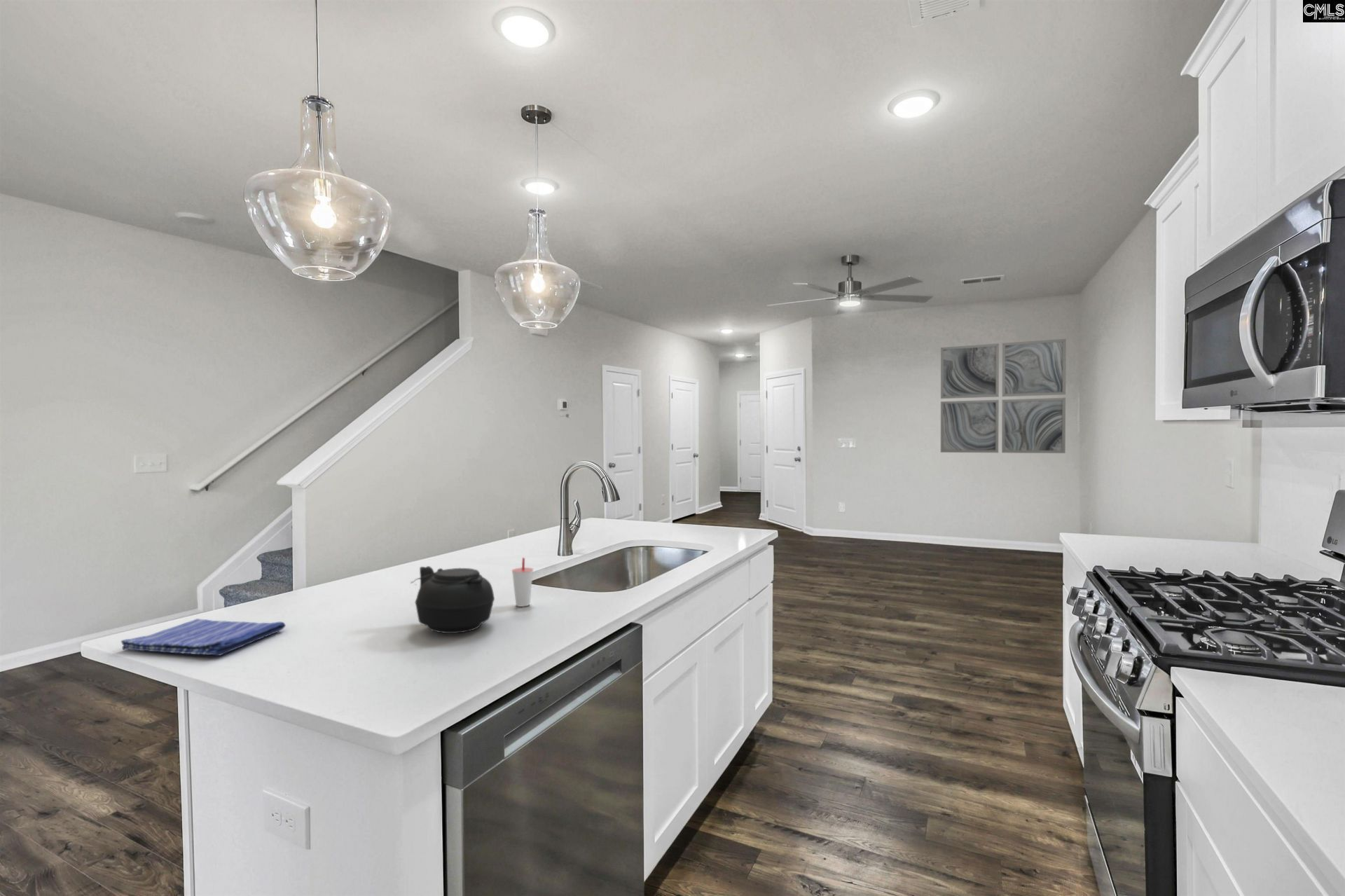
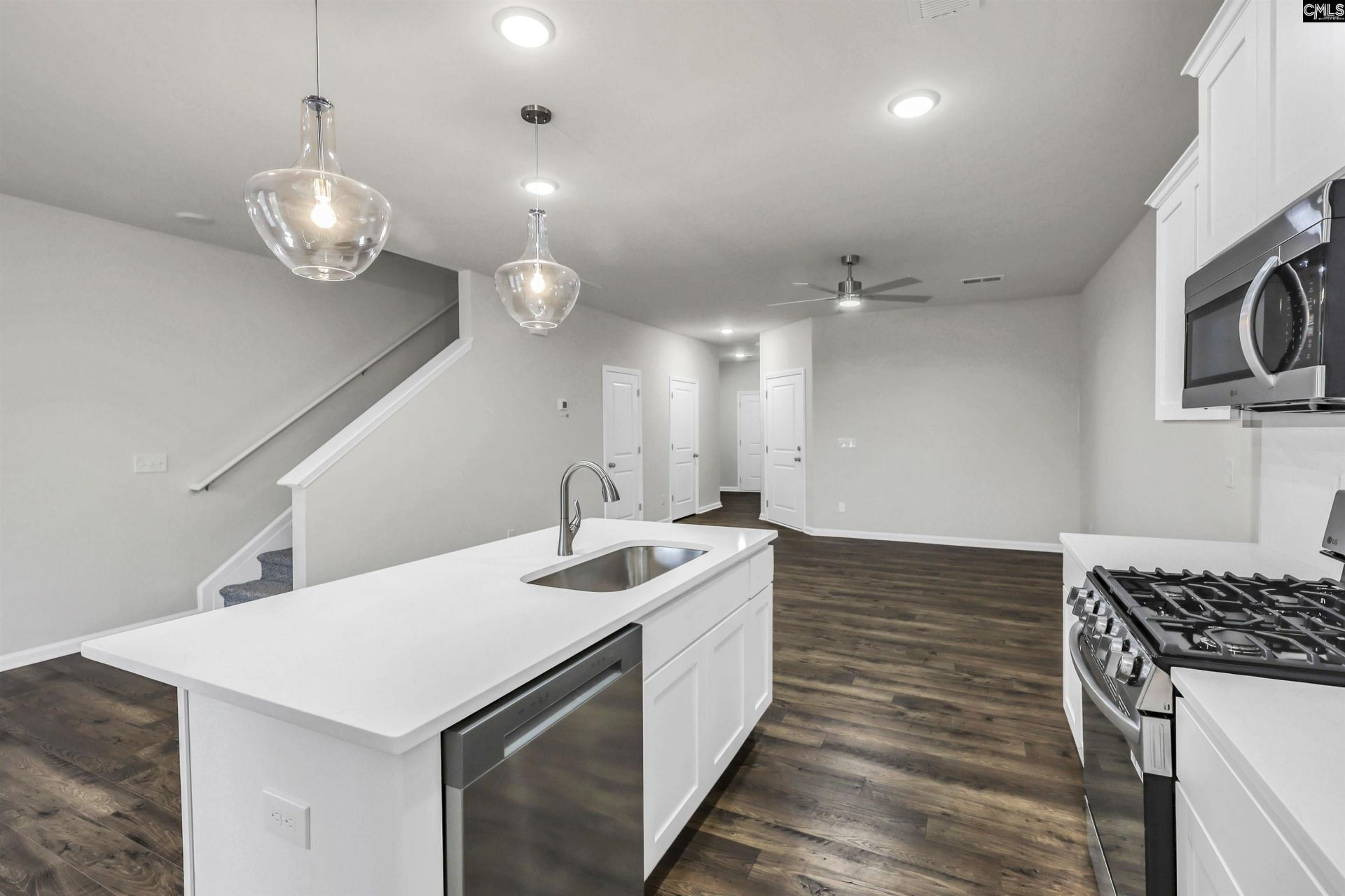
- cup (523, 581)
- wall art (998, 397)
- dish towel (207, 633)
- teapot (450, 598)
